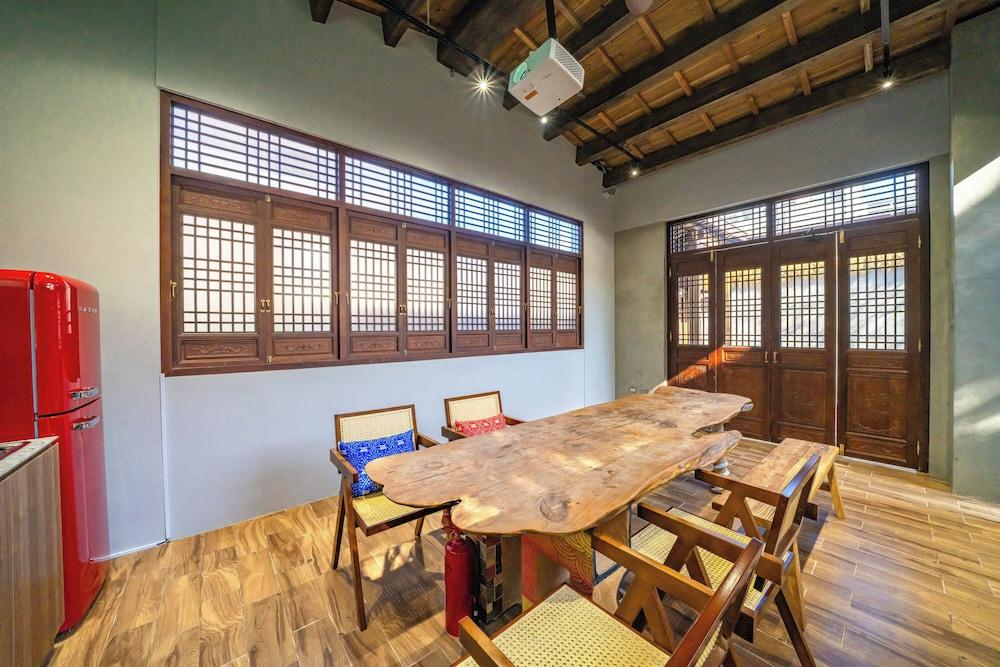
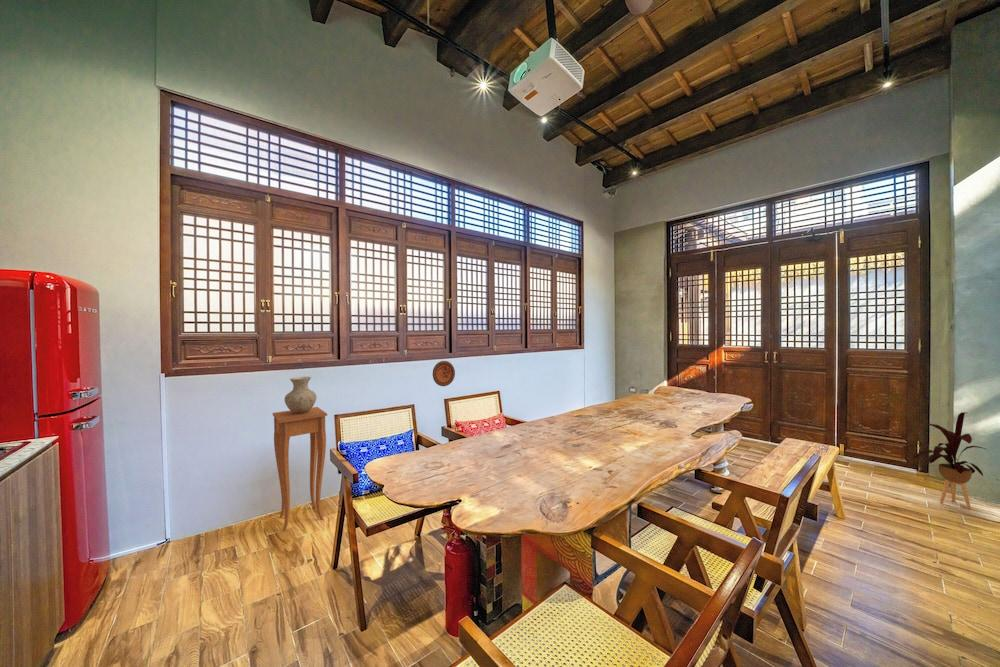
+ decorative plate (443, 373)
+ house plant (947, 456)
+ side table (310, 465)
+ vase (300, 394)
